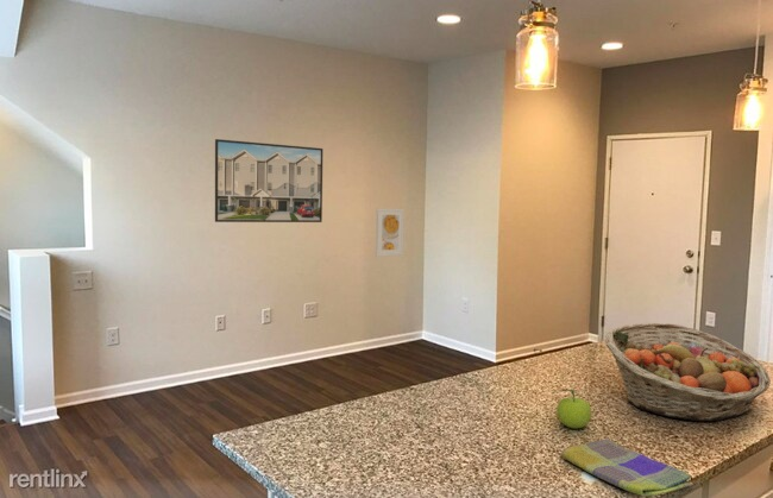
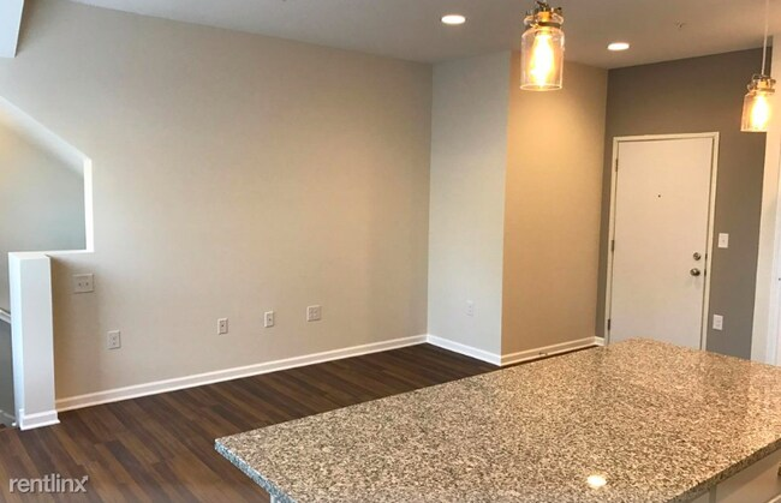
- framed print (271, 183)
- fruit (568, 406)
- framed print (390, 232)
- dish towel (622, 465)
- fruit basket (684, 368)
